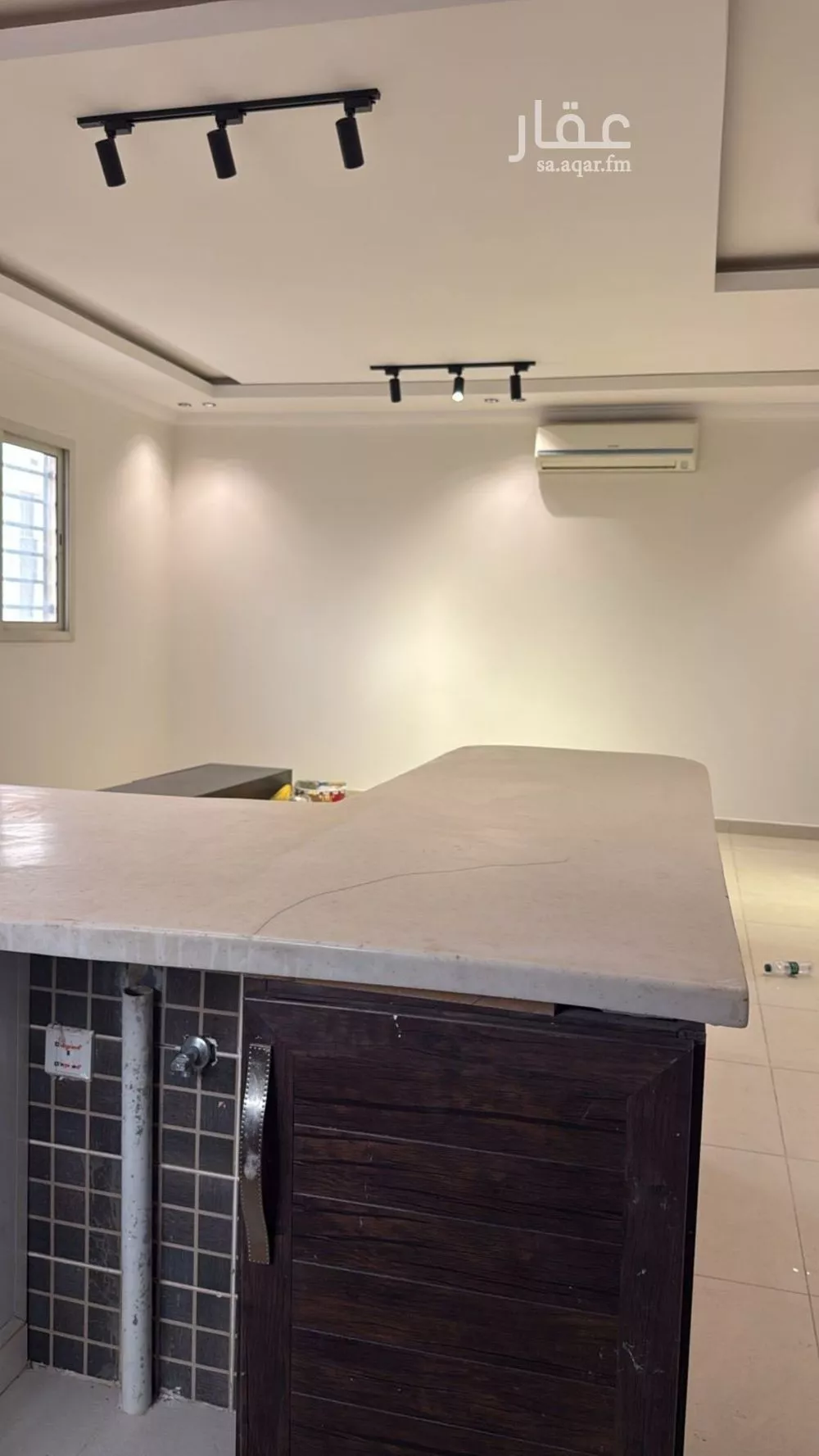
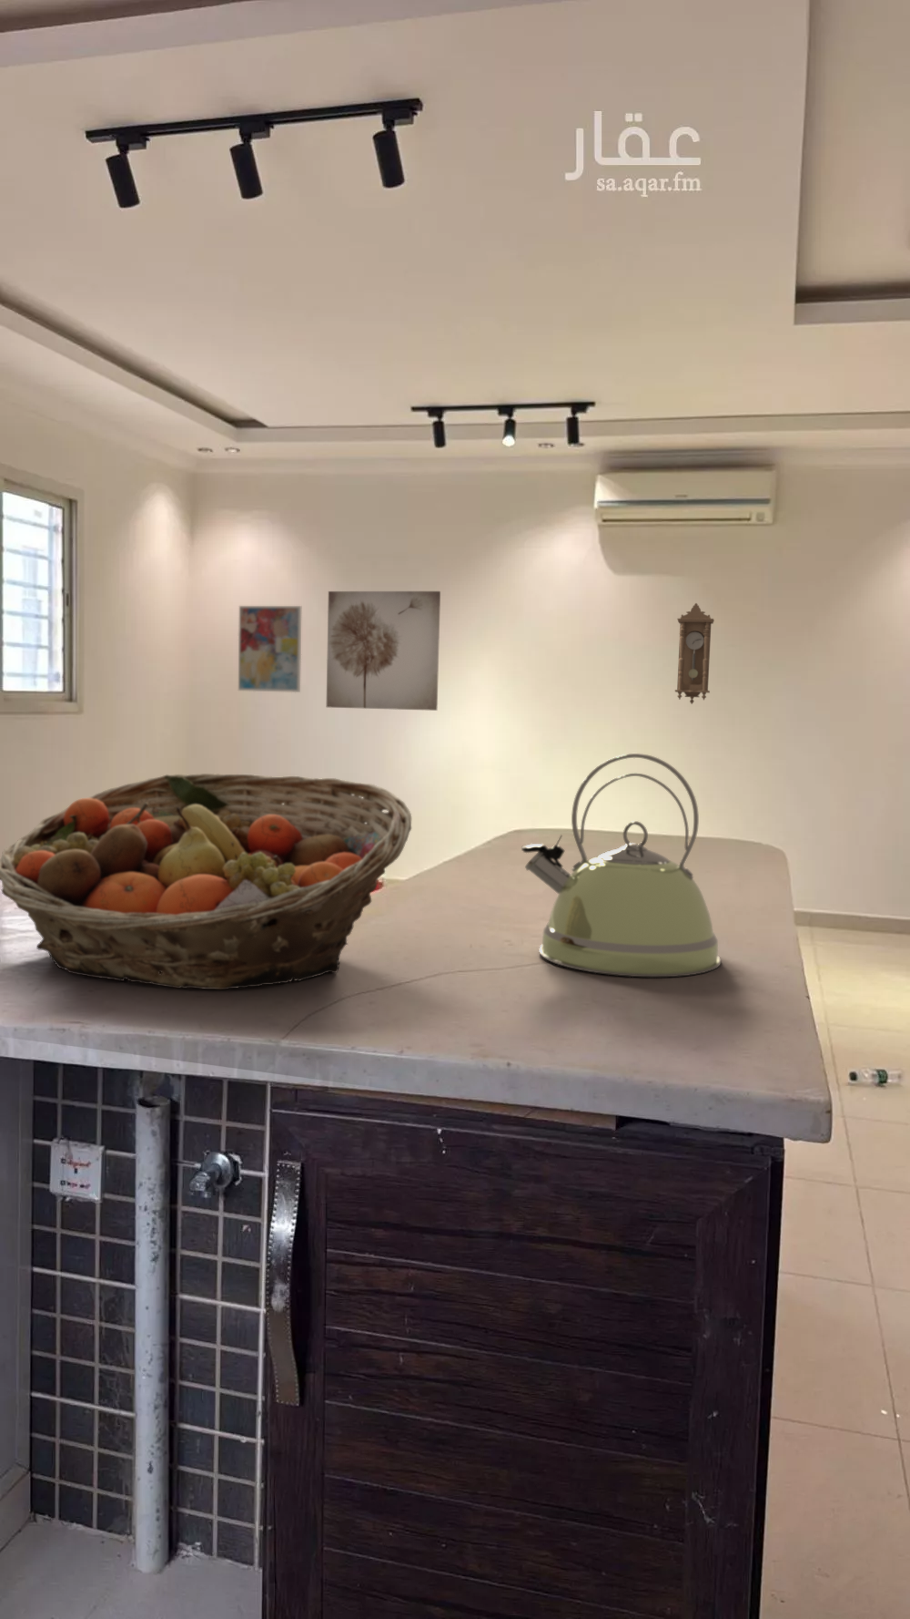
+ wall art (382, 649)
+ pendulum clock (693, 654)
+ kettle (621, 854)
+ wall art (269, 648)
+ fruit basket (207, 868)
